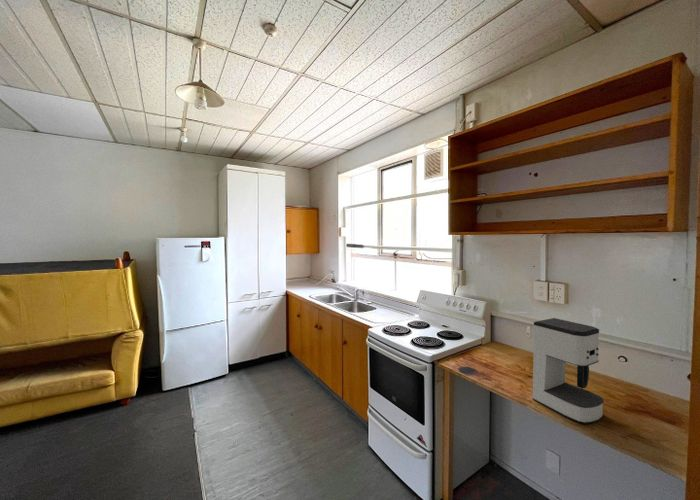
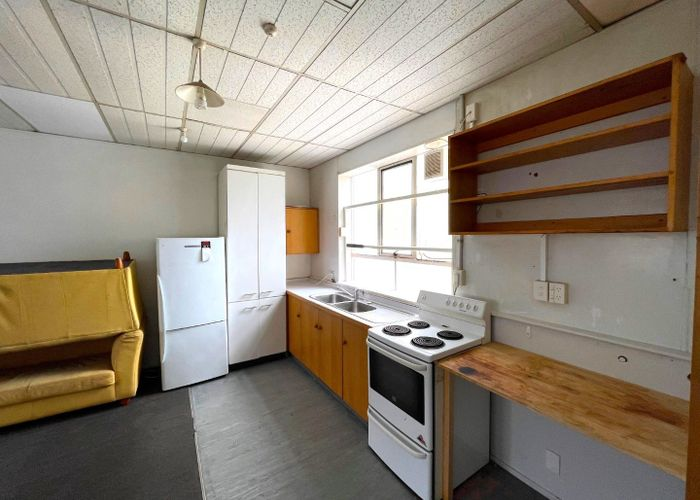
- coffee maker (571, 363)
